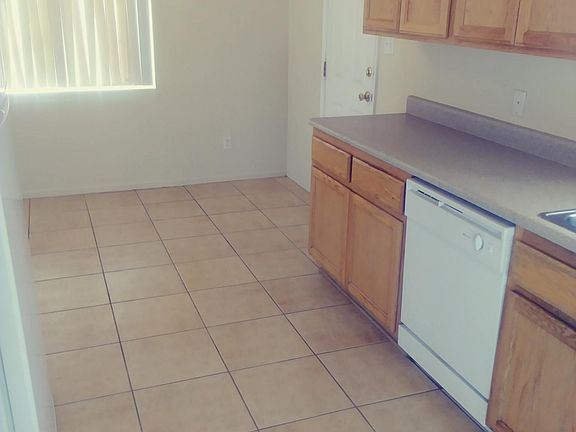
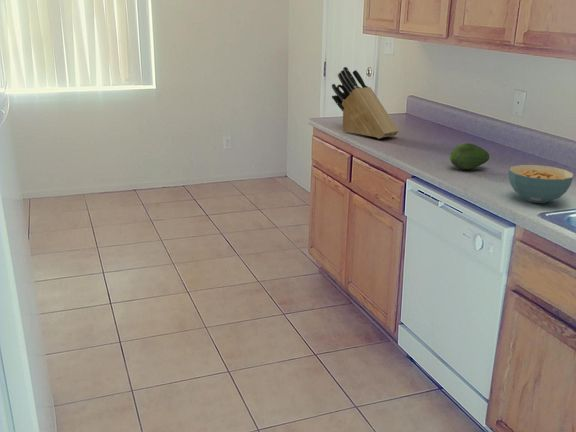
+ knife block (364, 101)
+ fruit (469, 156)
+ cereal bowl (538, 186)
